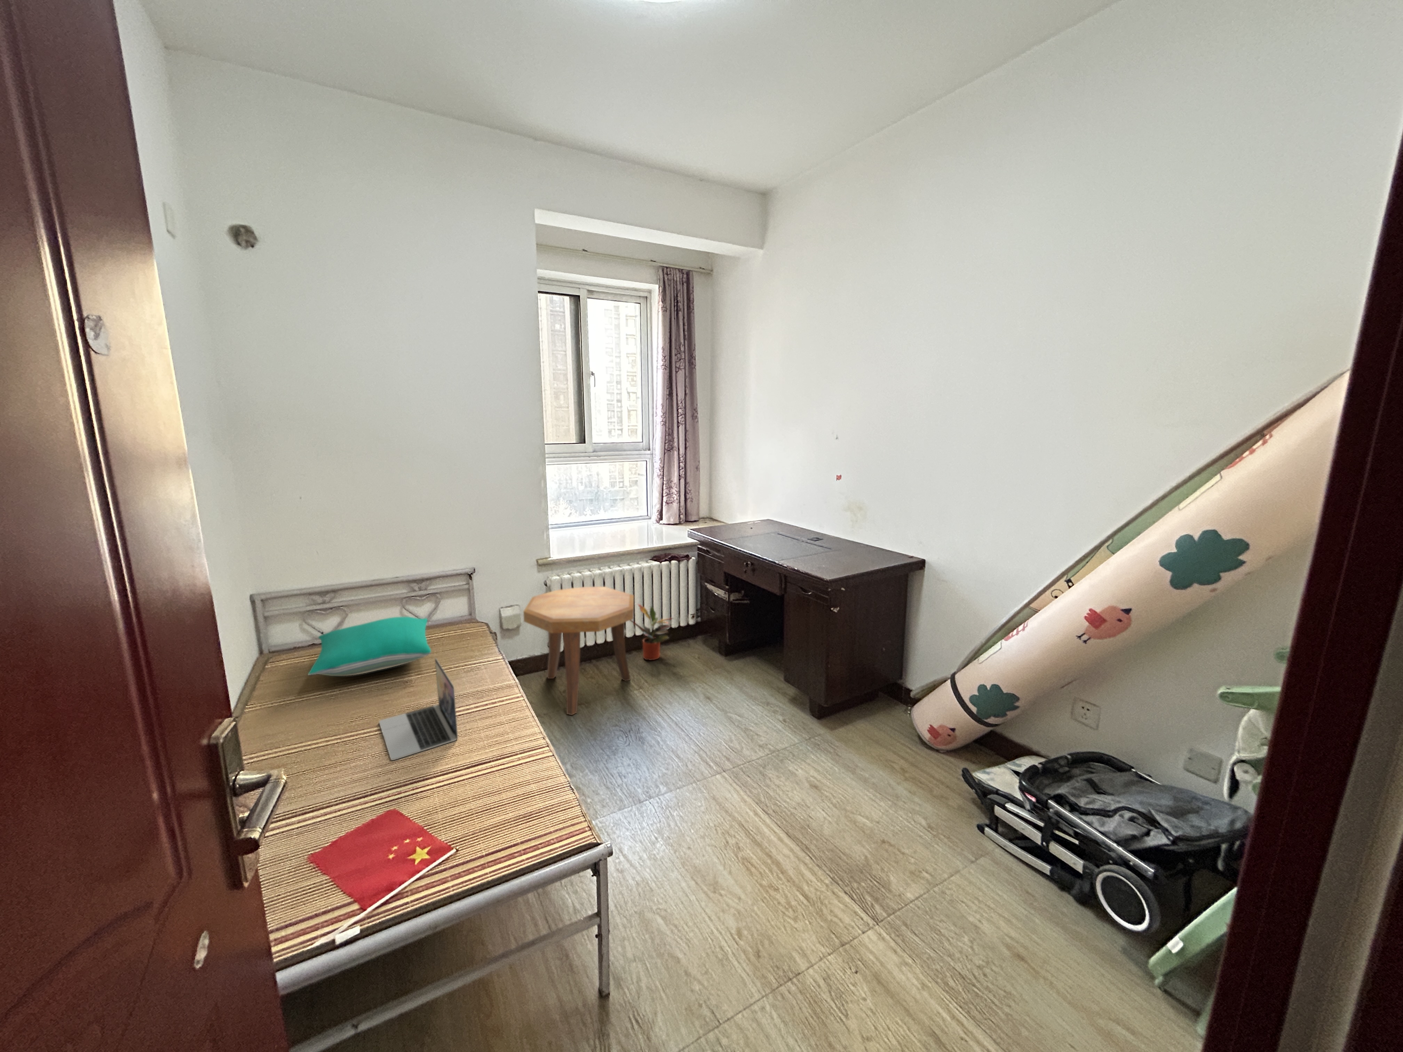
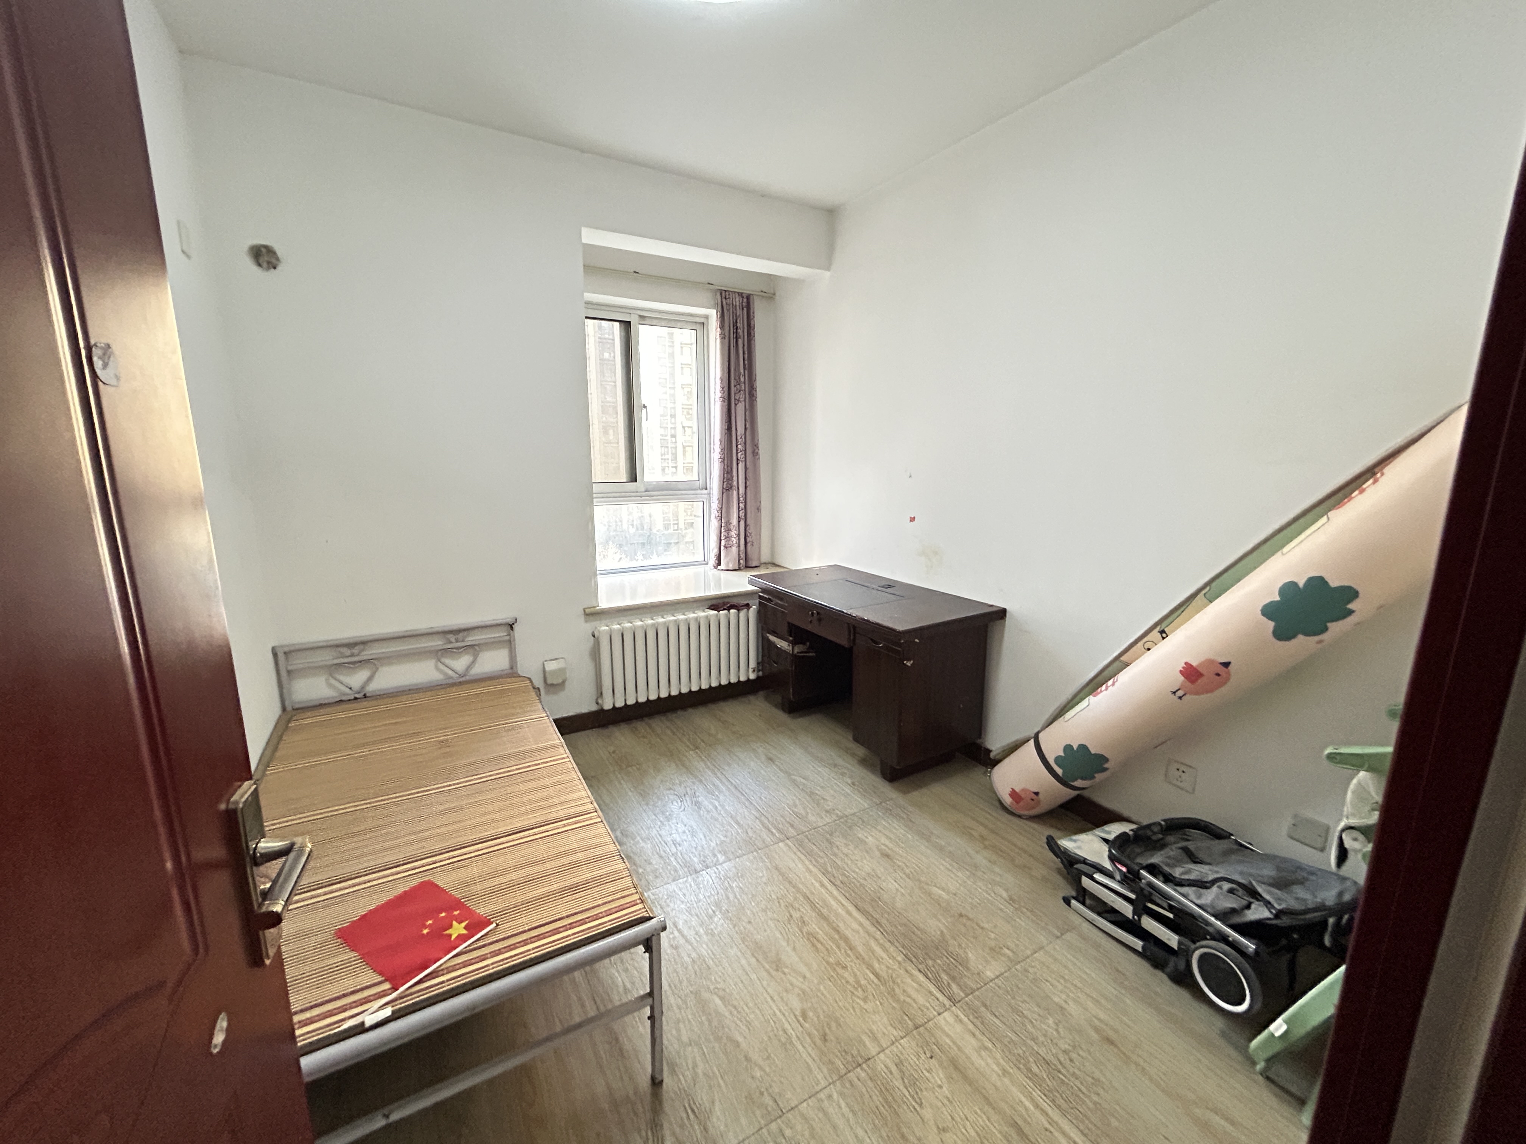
- side table (580, 645)
- pillow (375, 644)
- potted plant (654, 633)
- laptop (416, 711)
